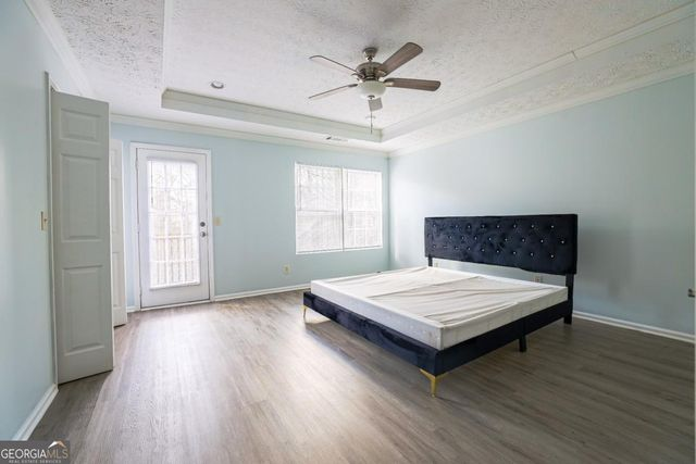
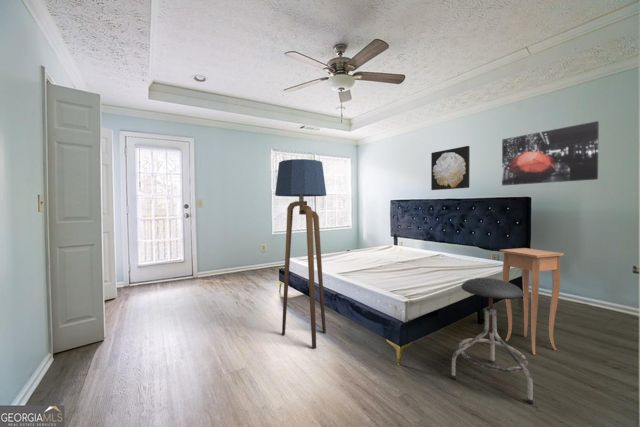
+ wall art (544, 157)
+ floor lamp (307, 249)
+ wall art (449, 169)
+ side table (528, 298)
+ stool (490, 328)
